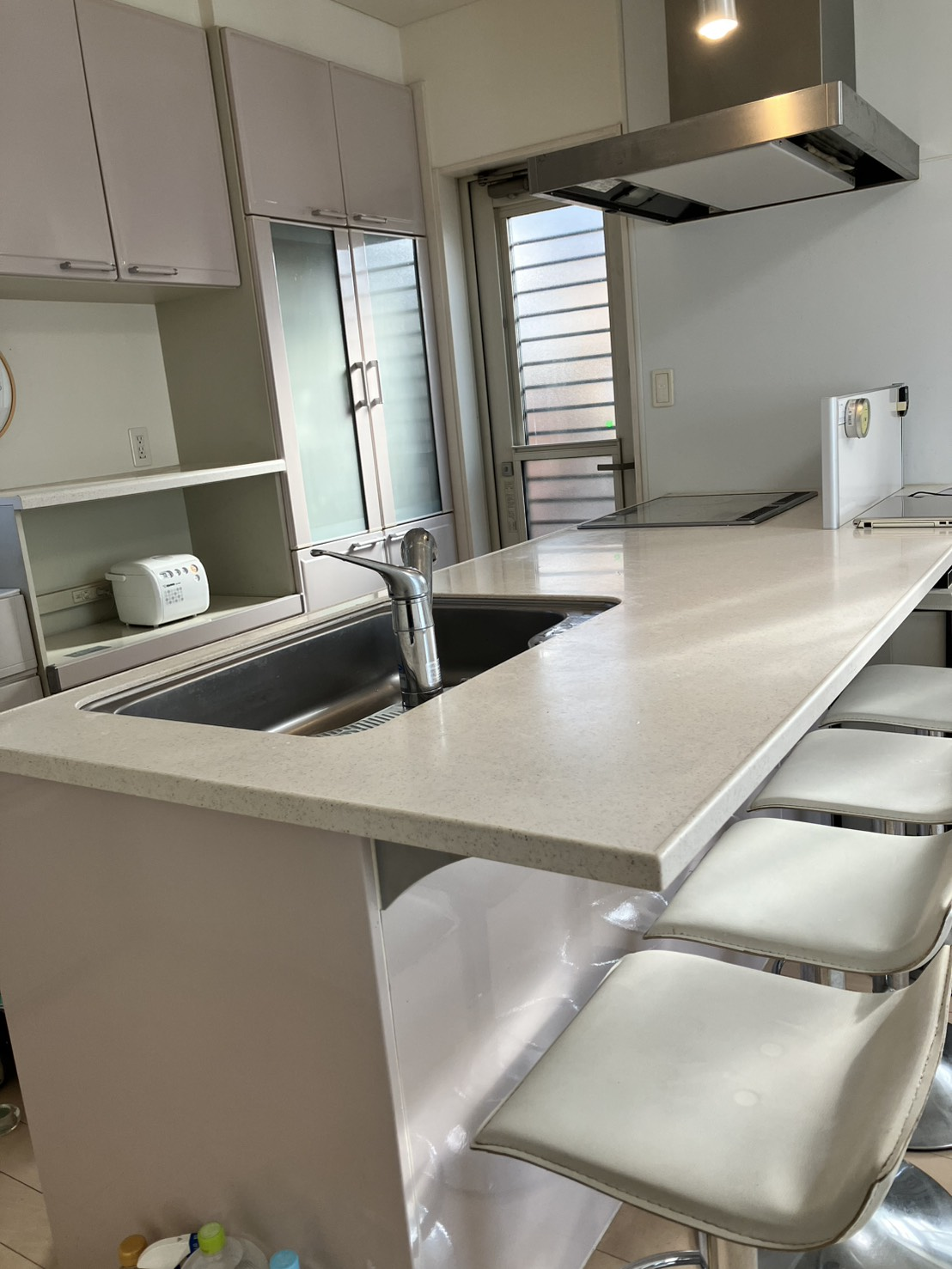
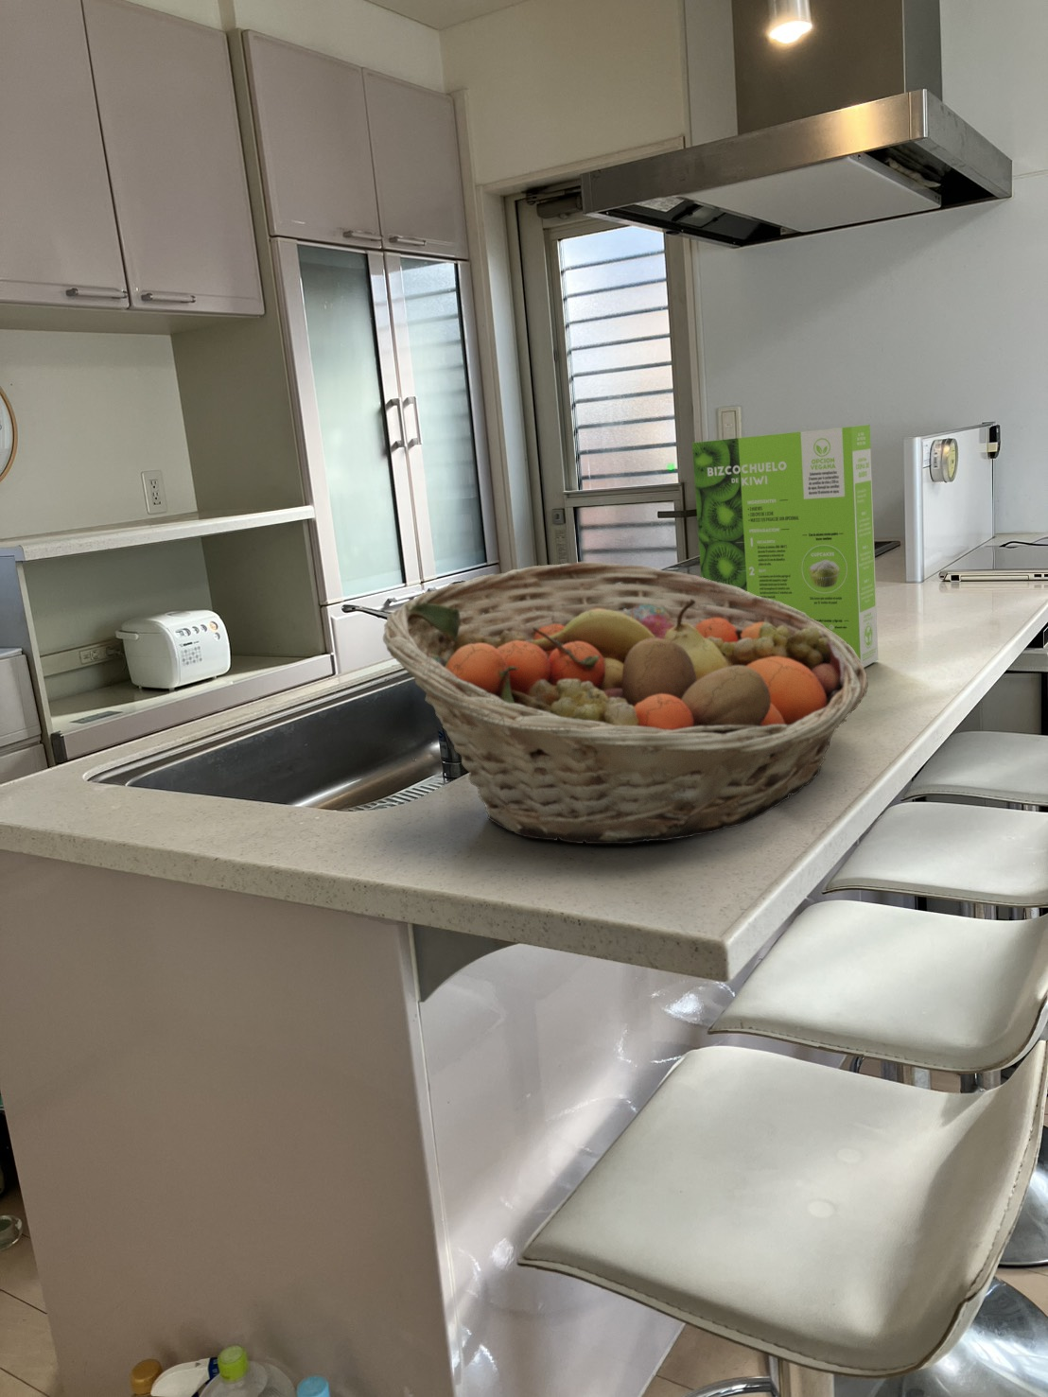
+ fruit basket (634, 680)
+ cake mix box (784, 549)
